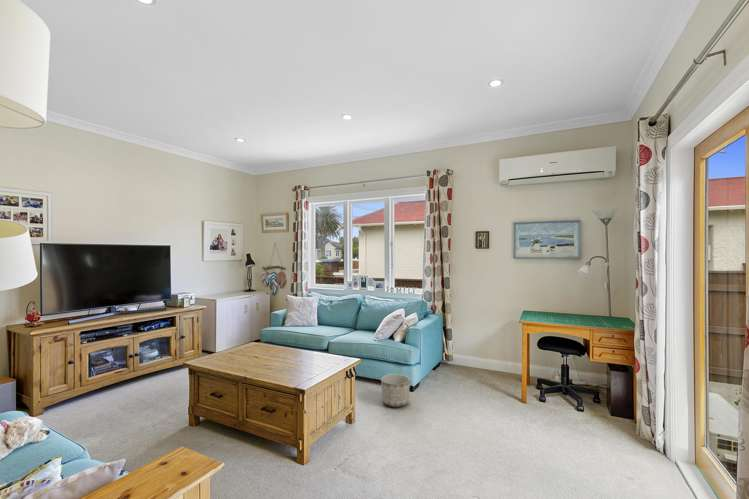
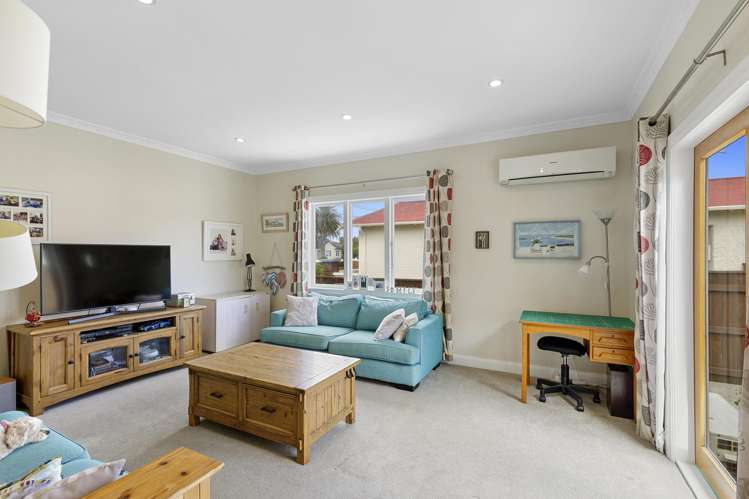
- planter (395, 391)
